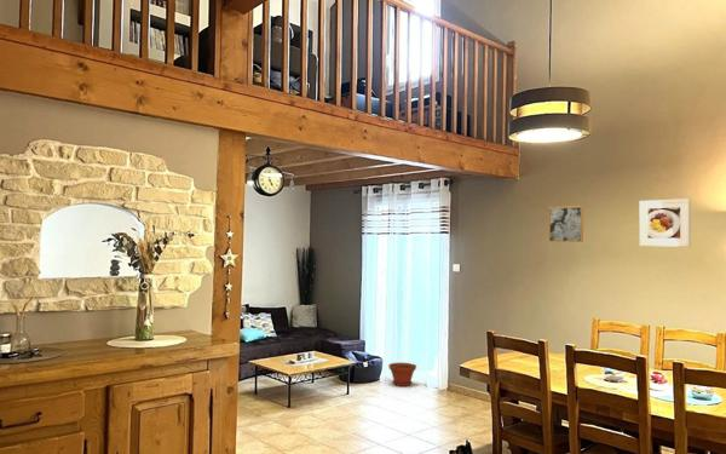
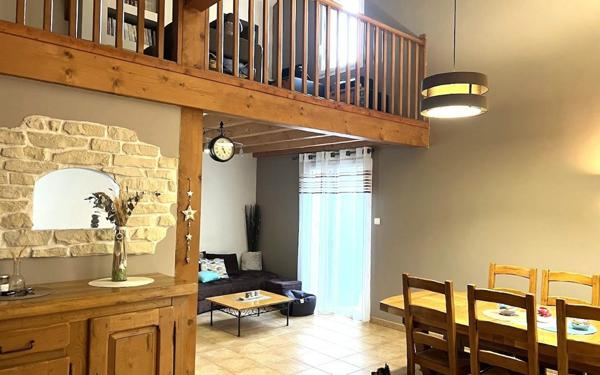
- wall art (565, 224)
- plant pot (402, 374)
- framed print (663, 223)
